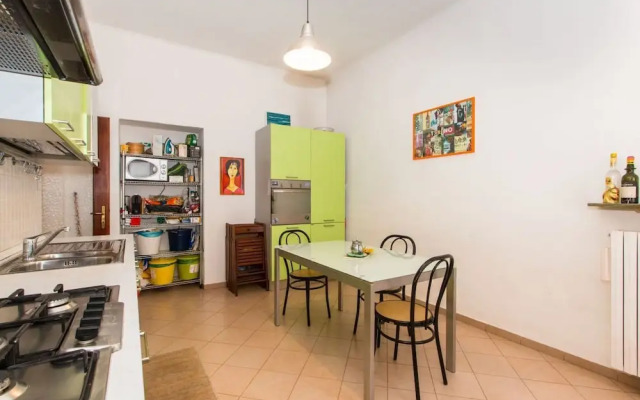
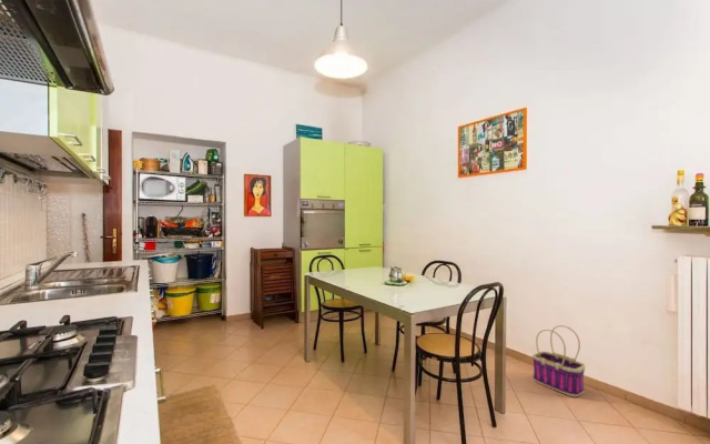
+ basket (558, 356)
